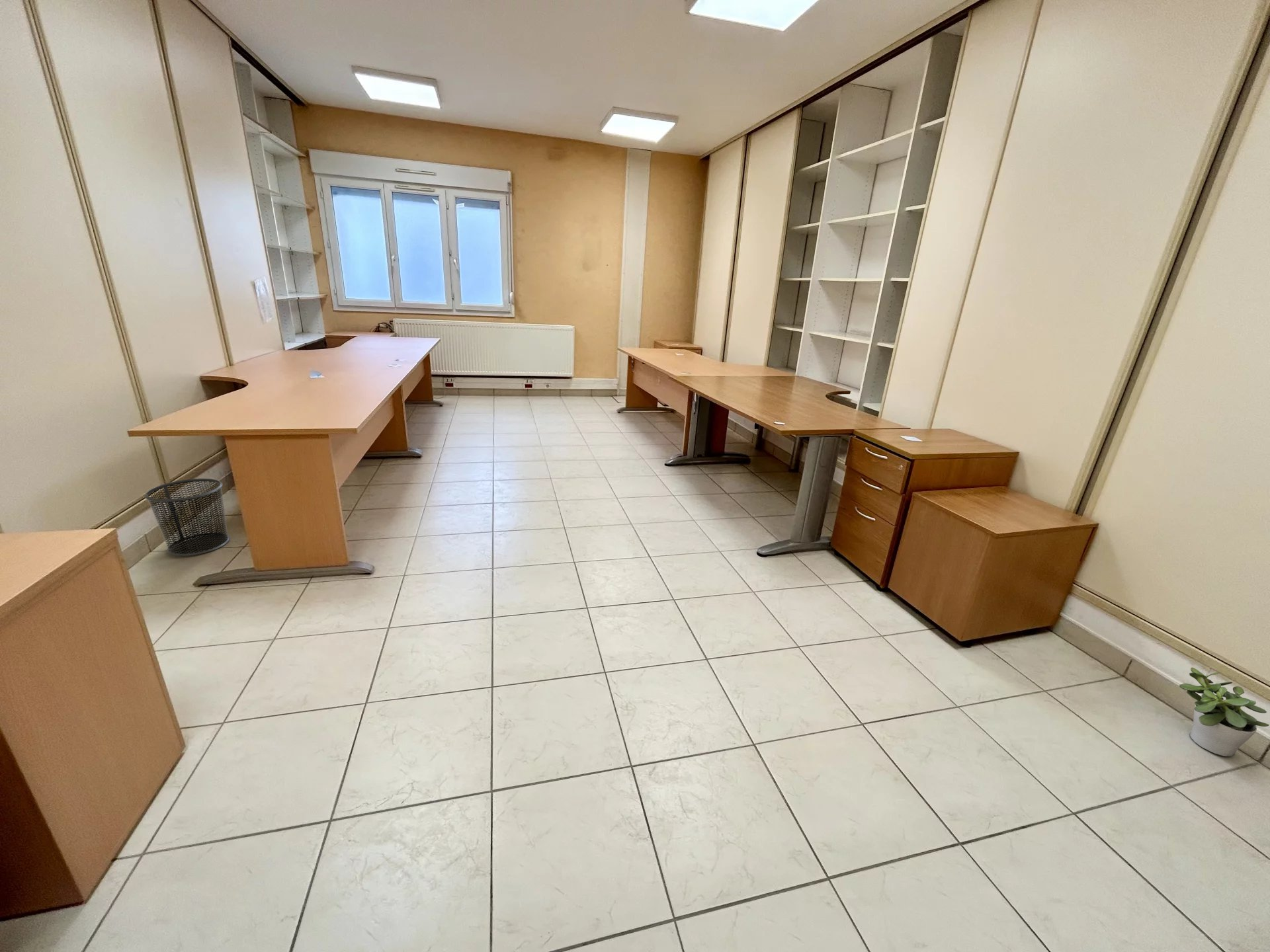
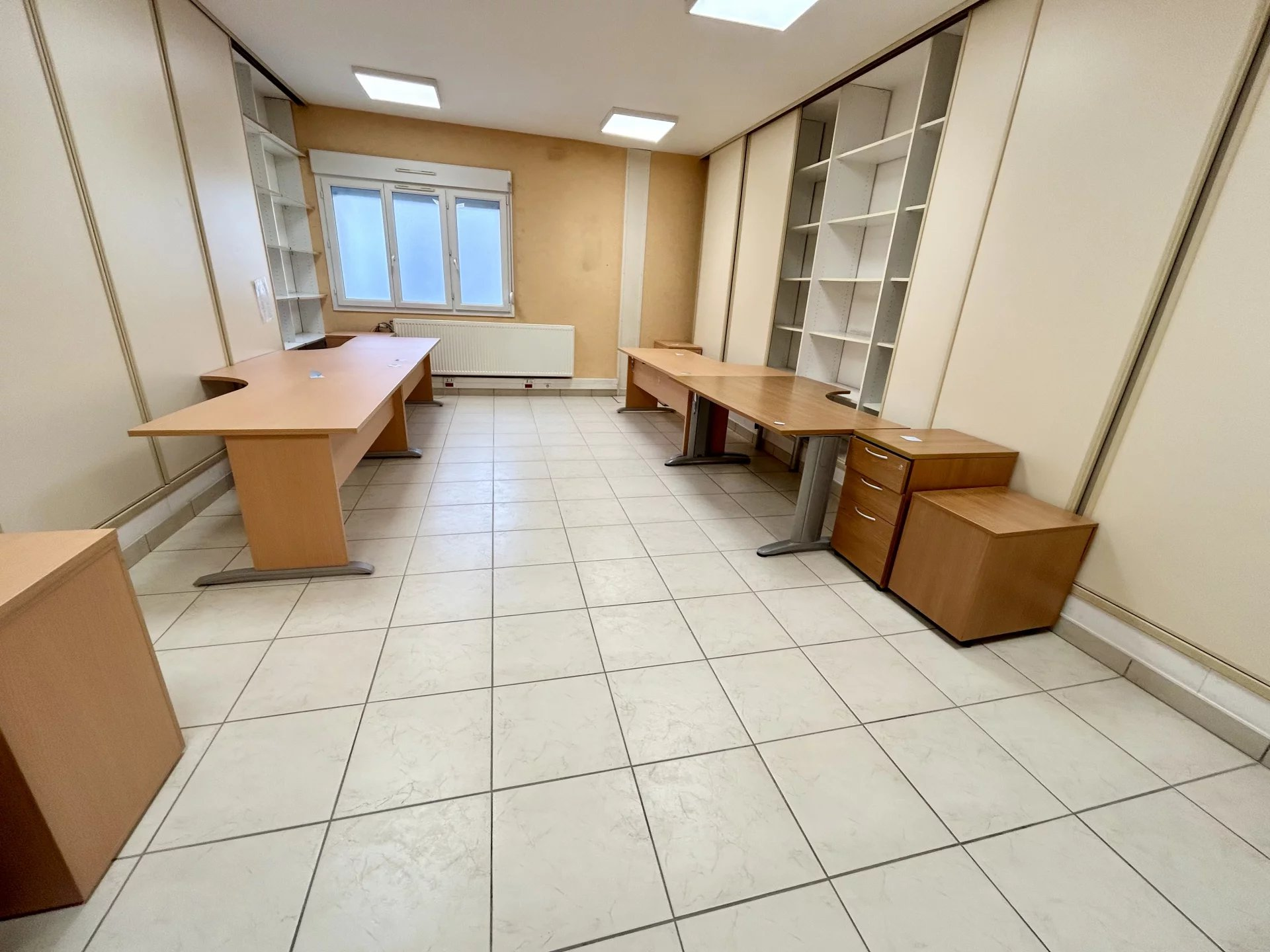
- potted plant (1211, 711)
- waste bin (192, 517)
